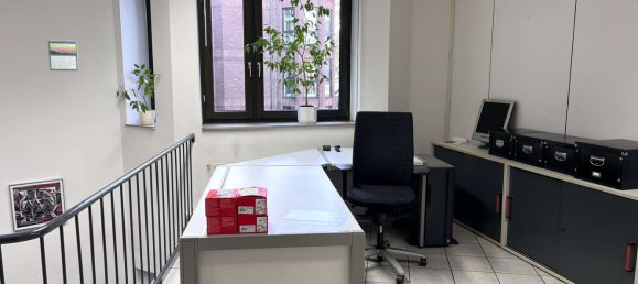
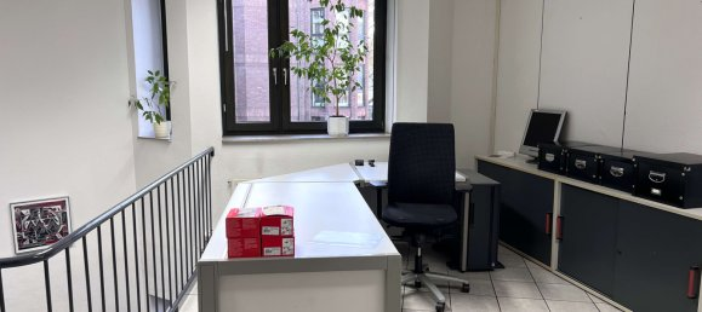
- calendar (63, 55)
